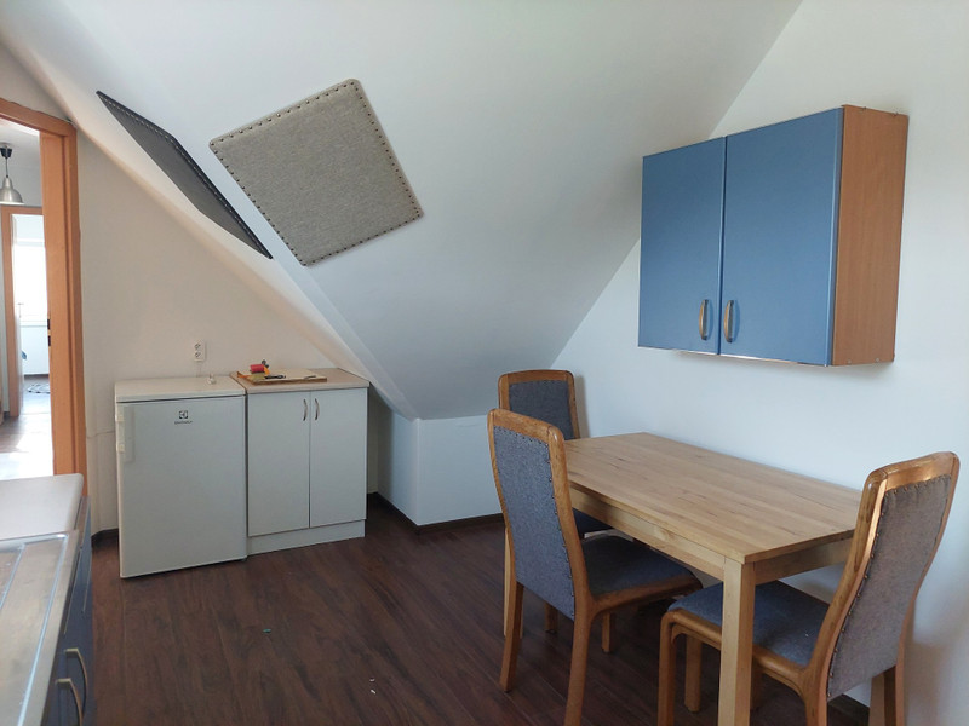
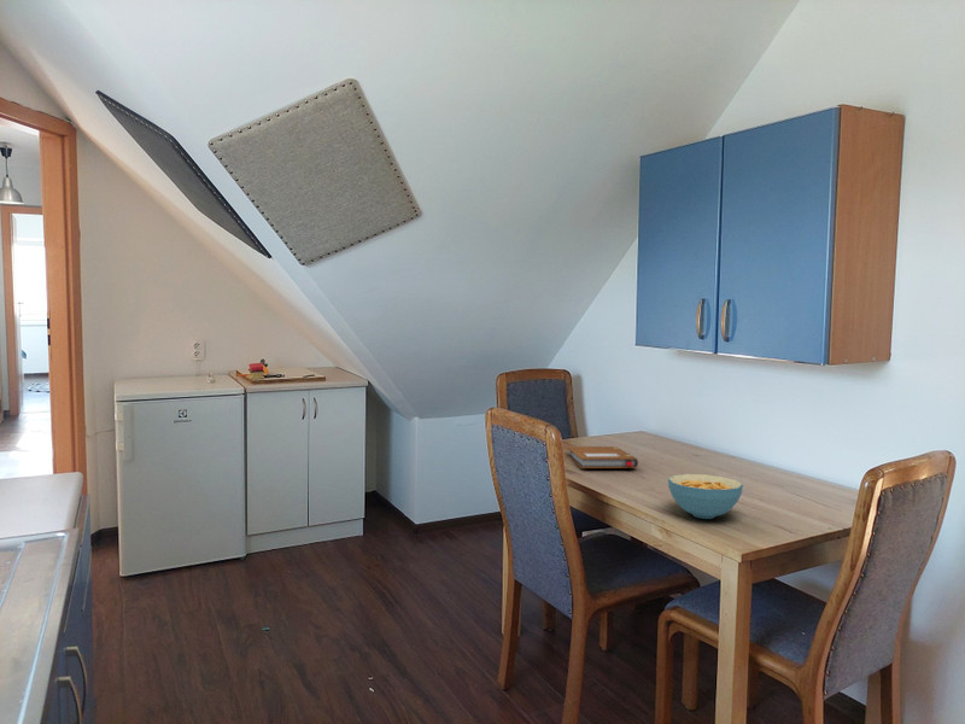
+ notebook (601, 456)
+ cereal bowl (703, 498)
